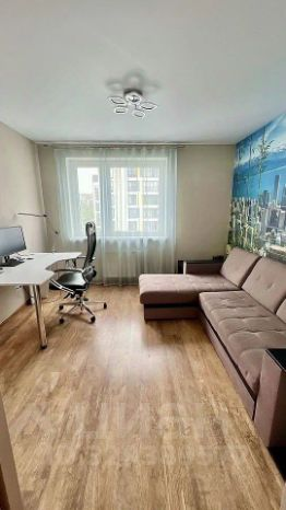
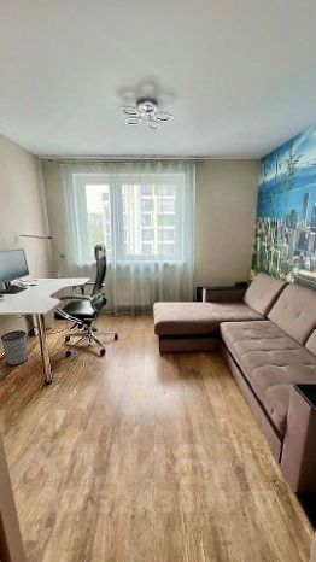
+ wastebasket (16, 347)
